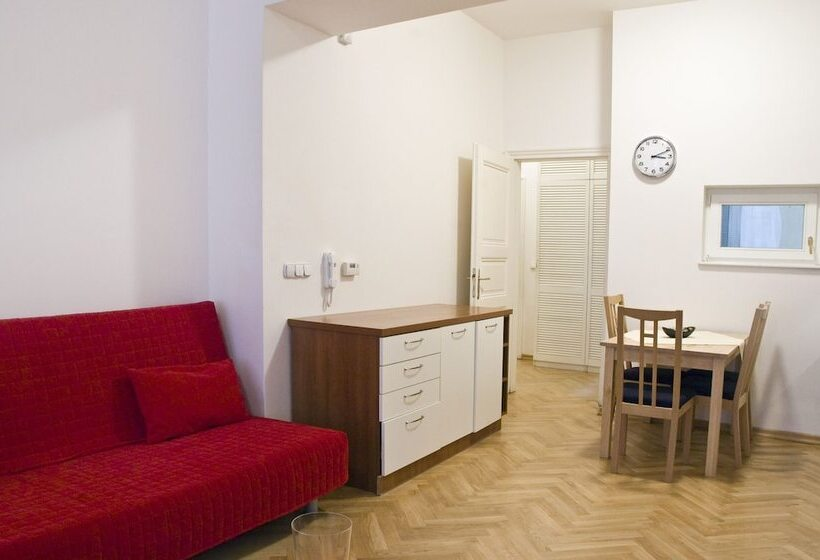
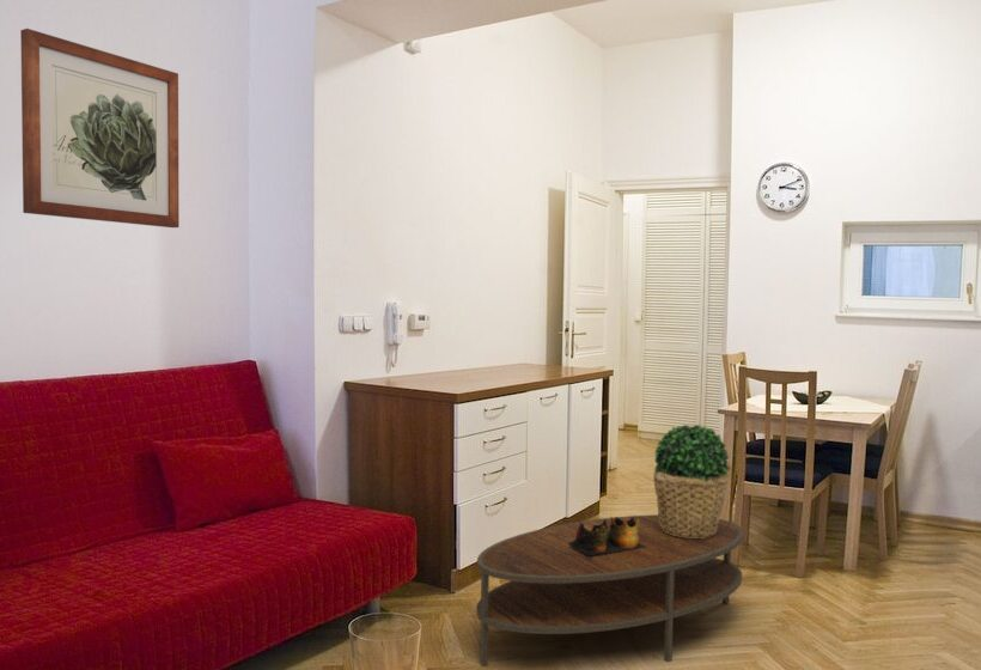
+ decorative bowl (608, 531)
+ coffee table (617, 585)
+ potted plant (690, 477)
+ wall art (106, 138)
